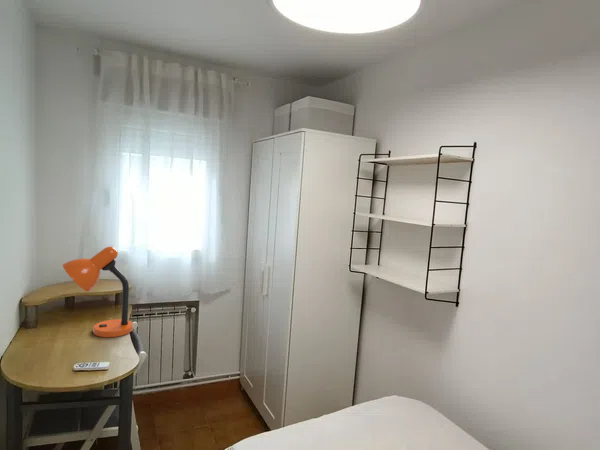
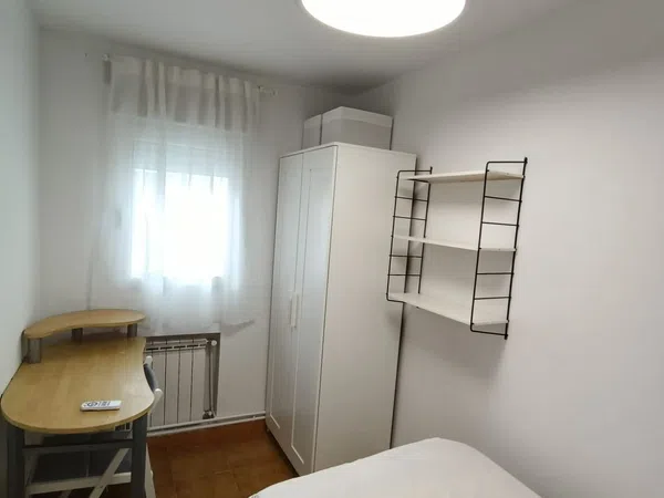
- desk lamp (94, 286)
